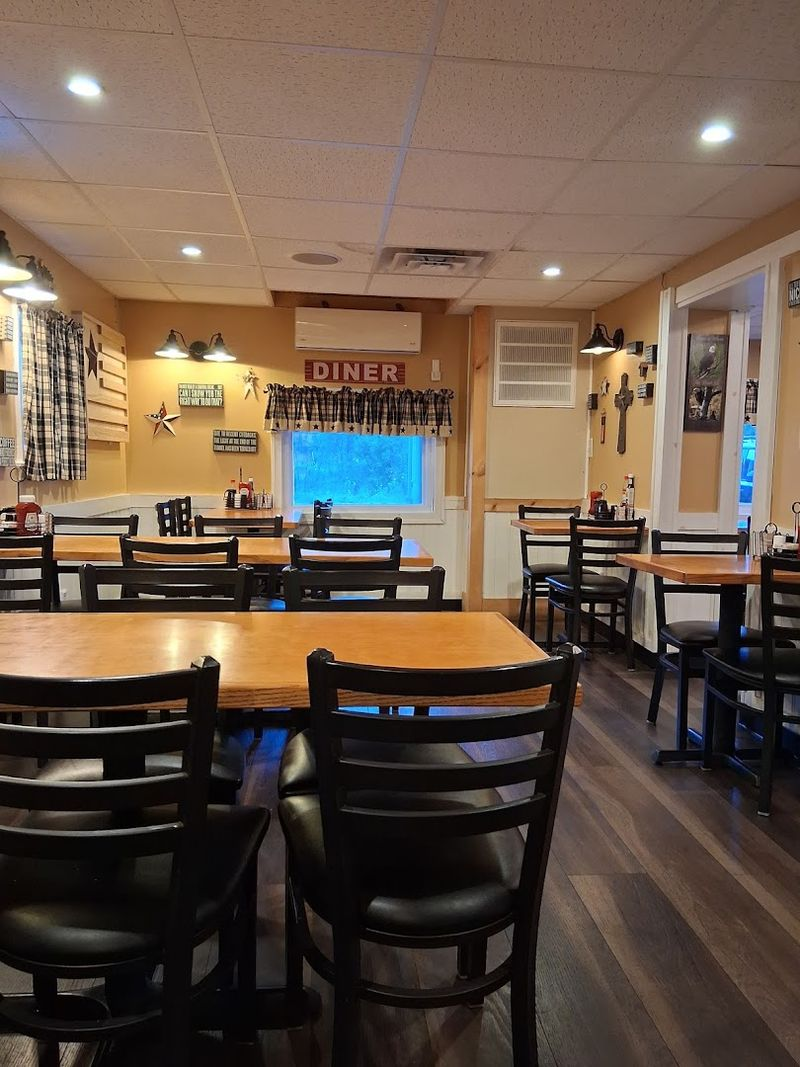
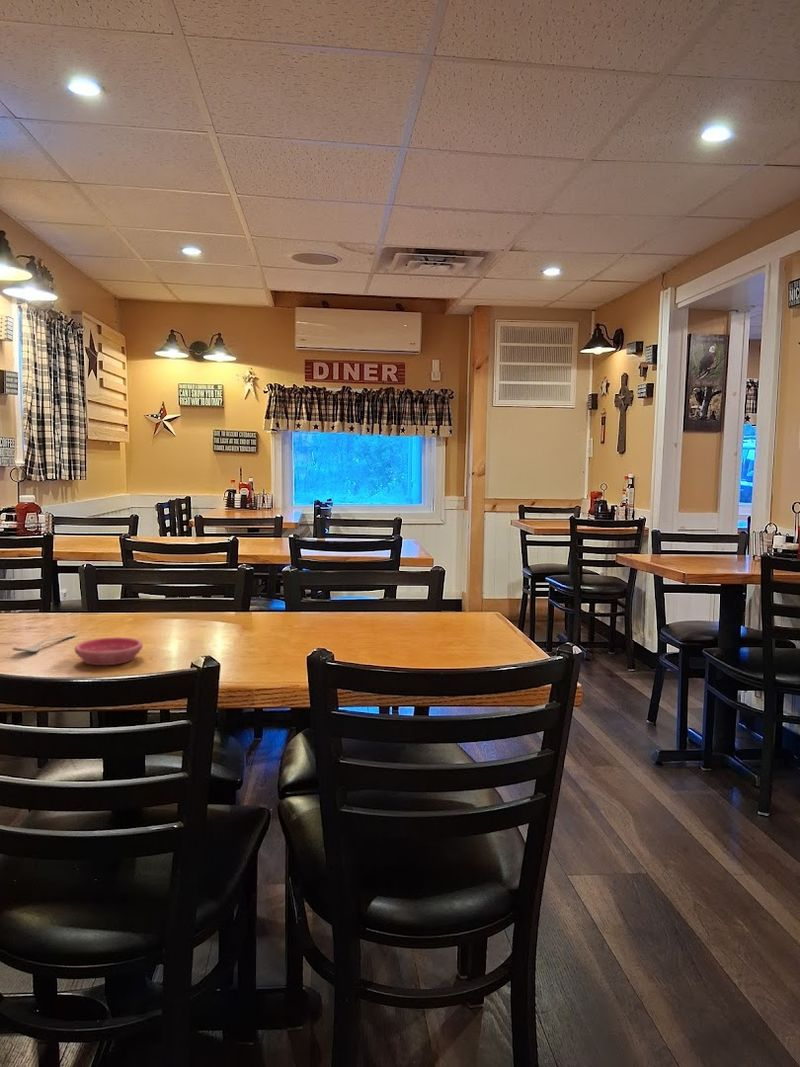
+ saucer (109, 651)
+ spoon (47, 640)
